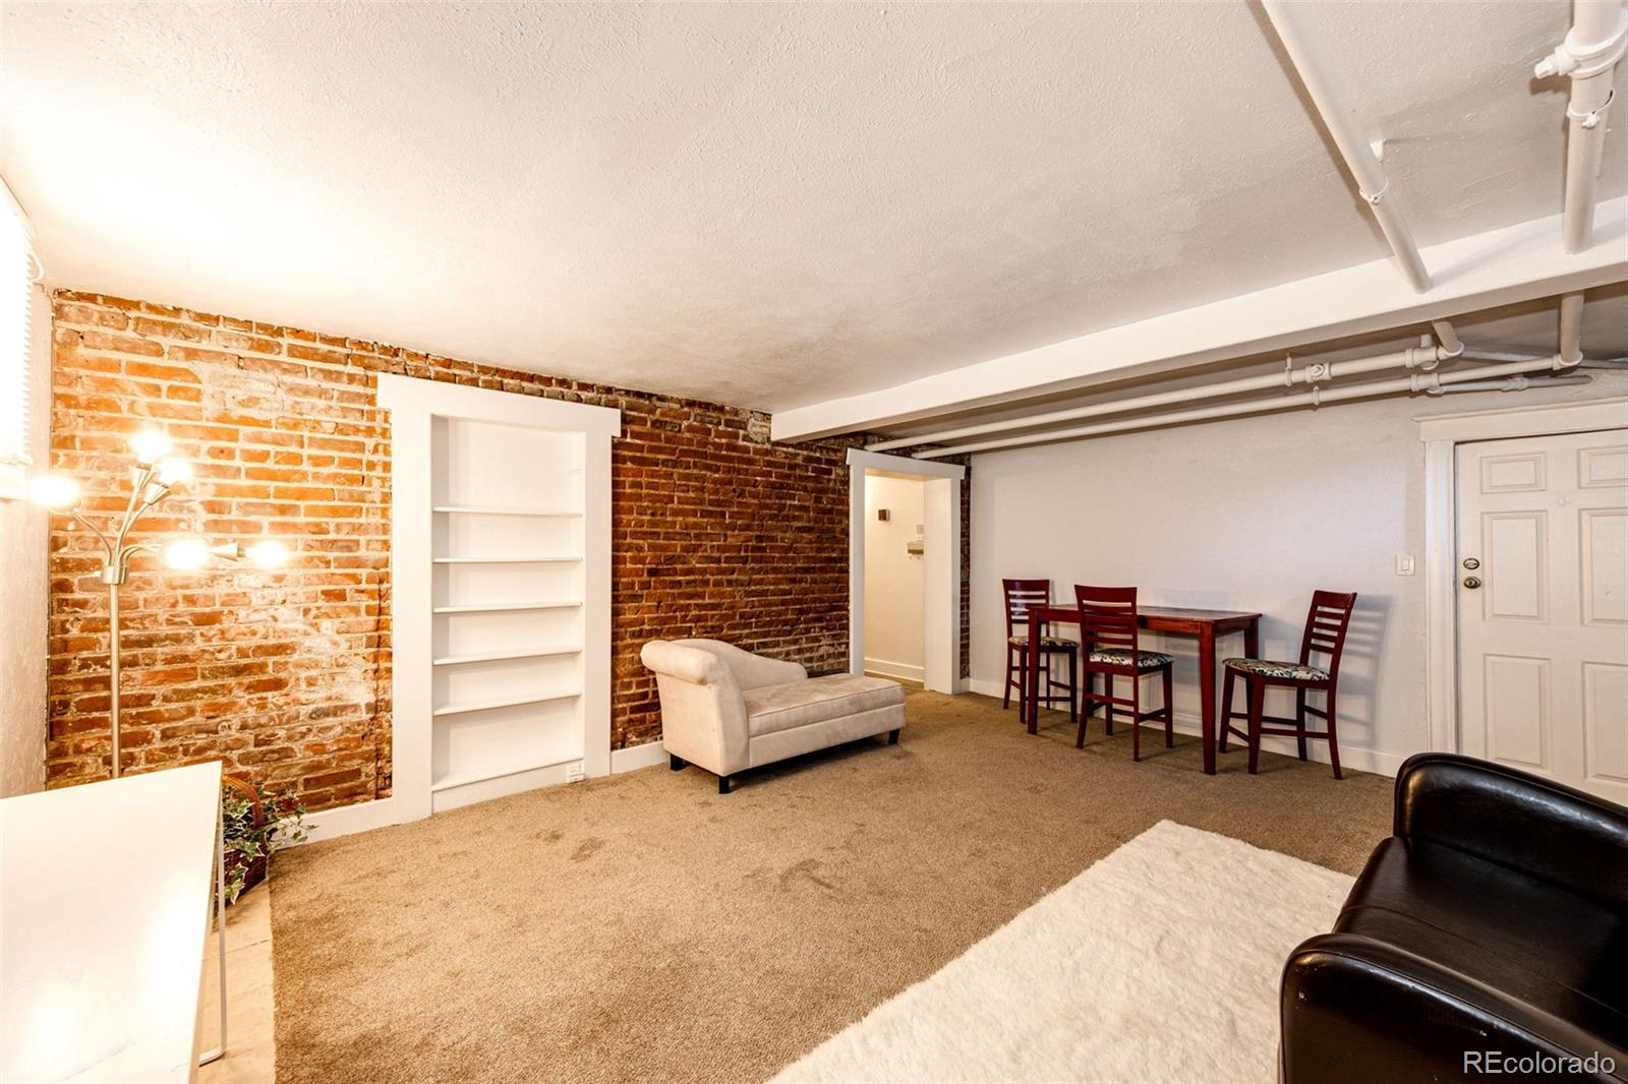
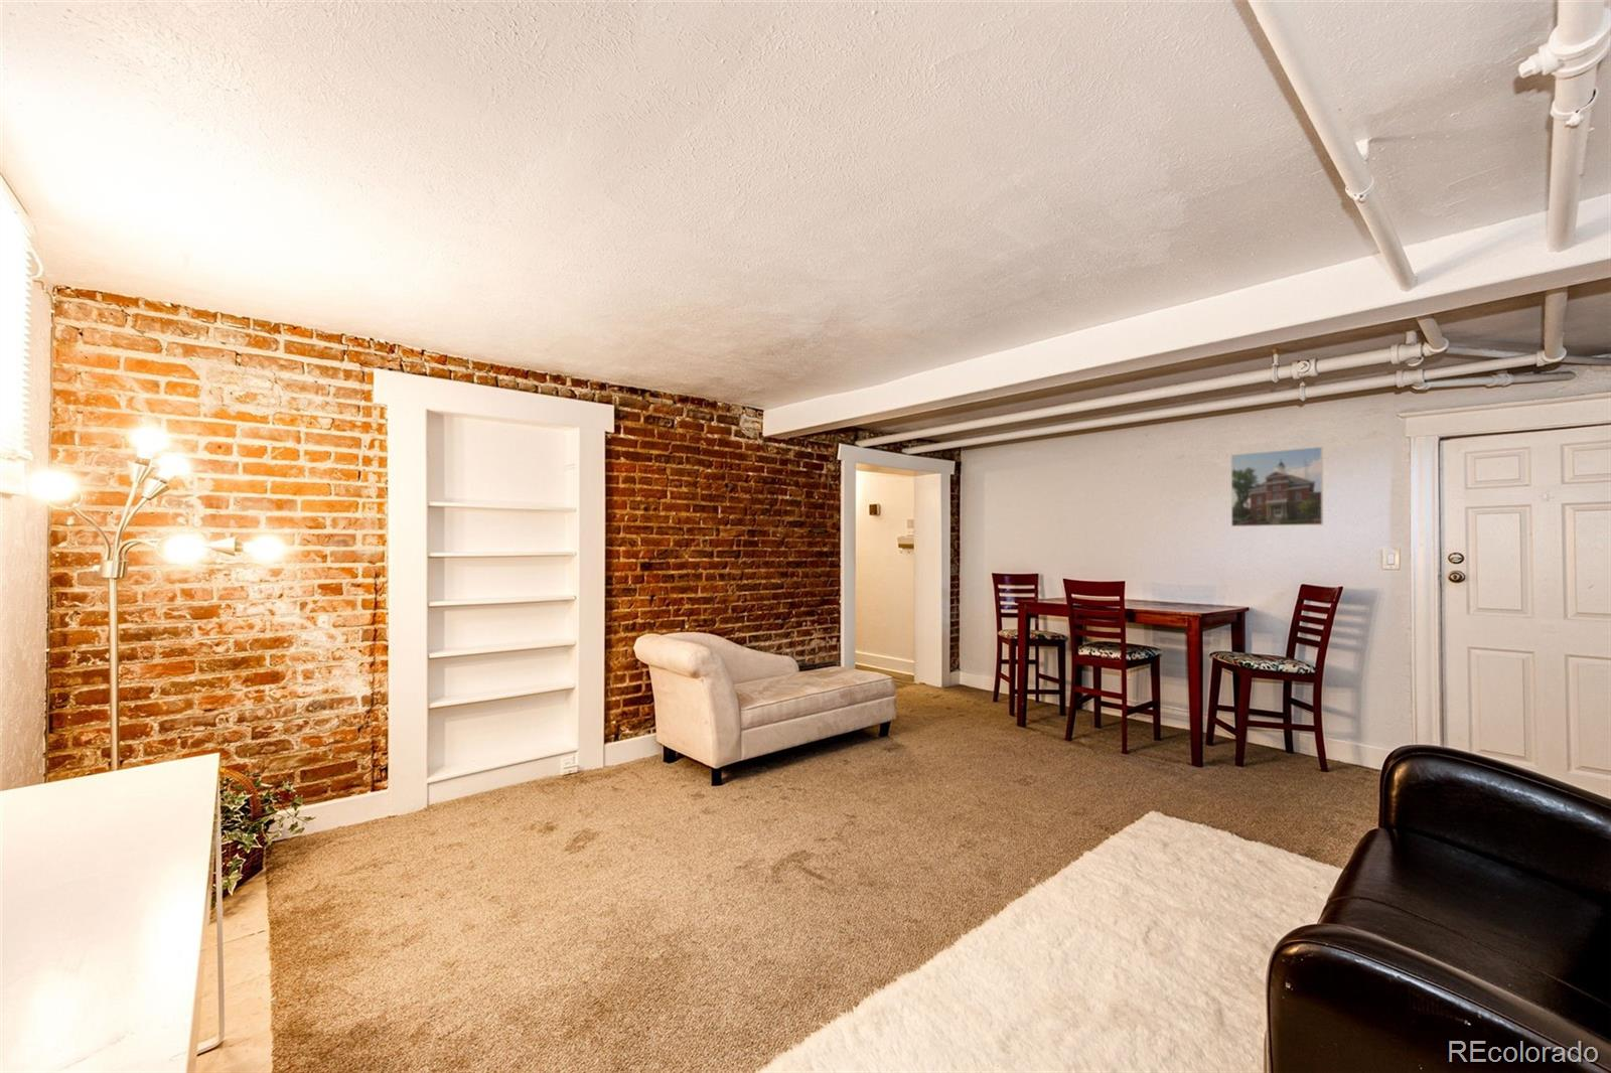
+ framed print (1274, 489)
